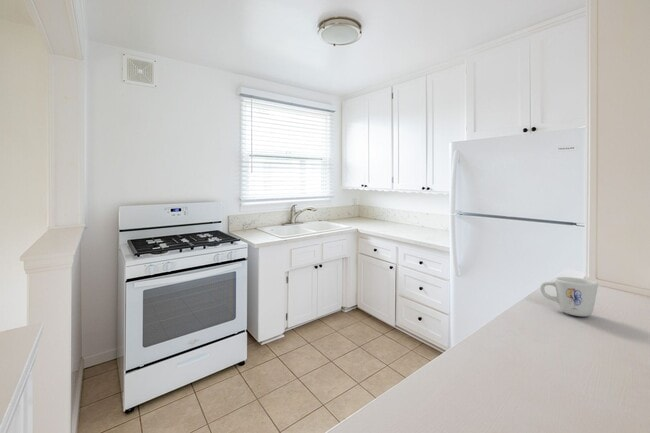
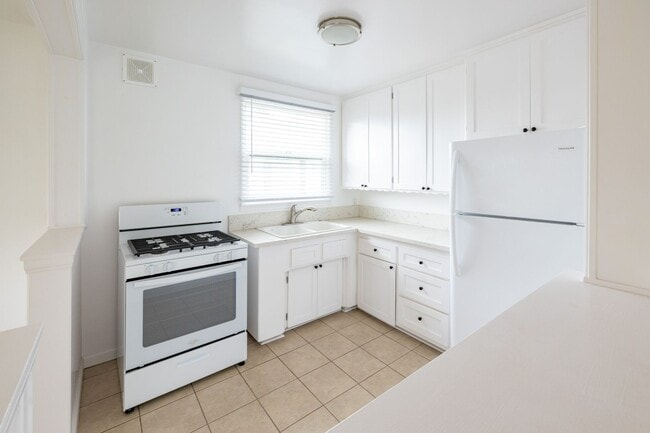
- mug (567, 295)
